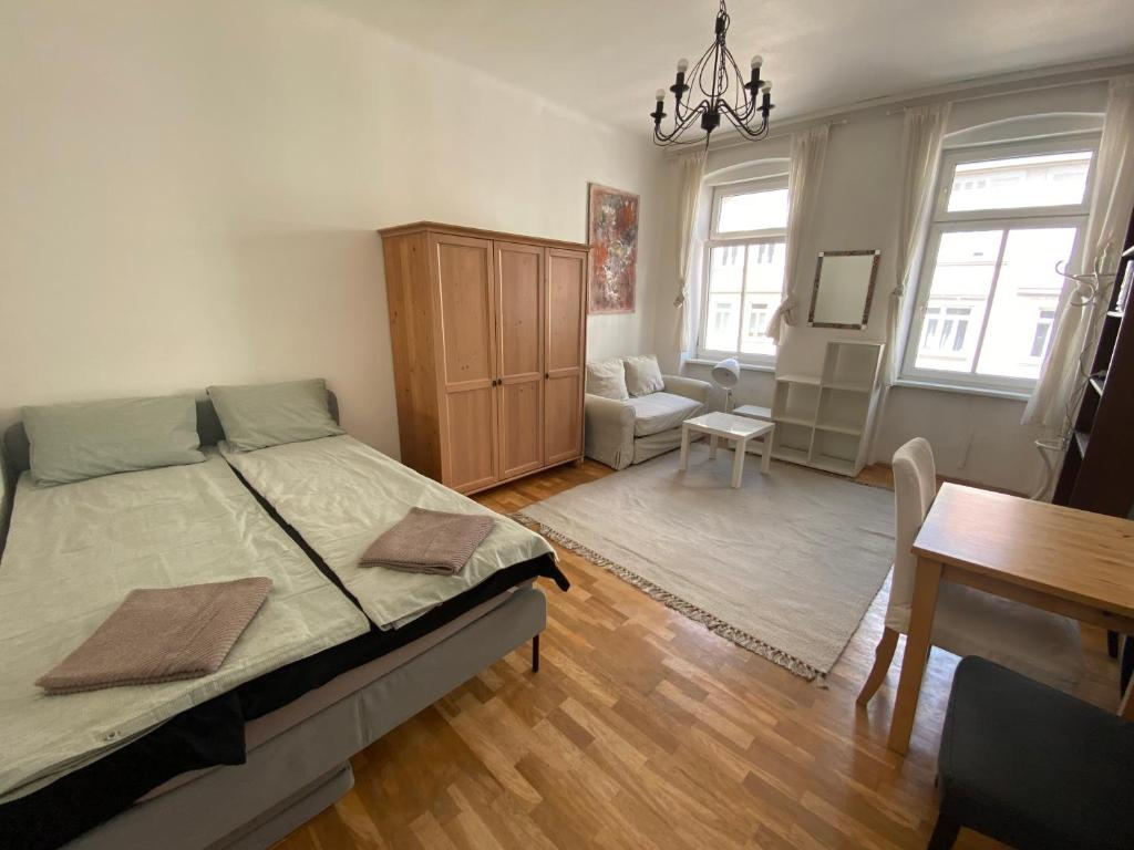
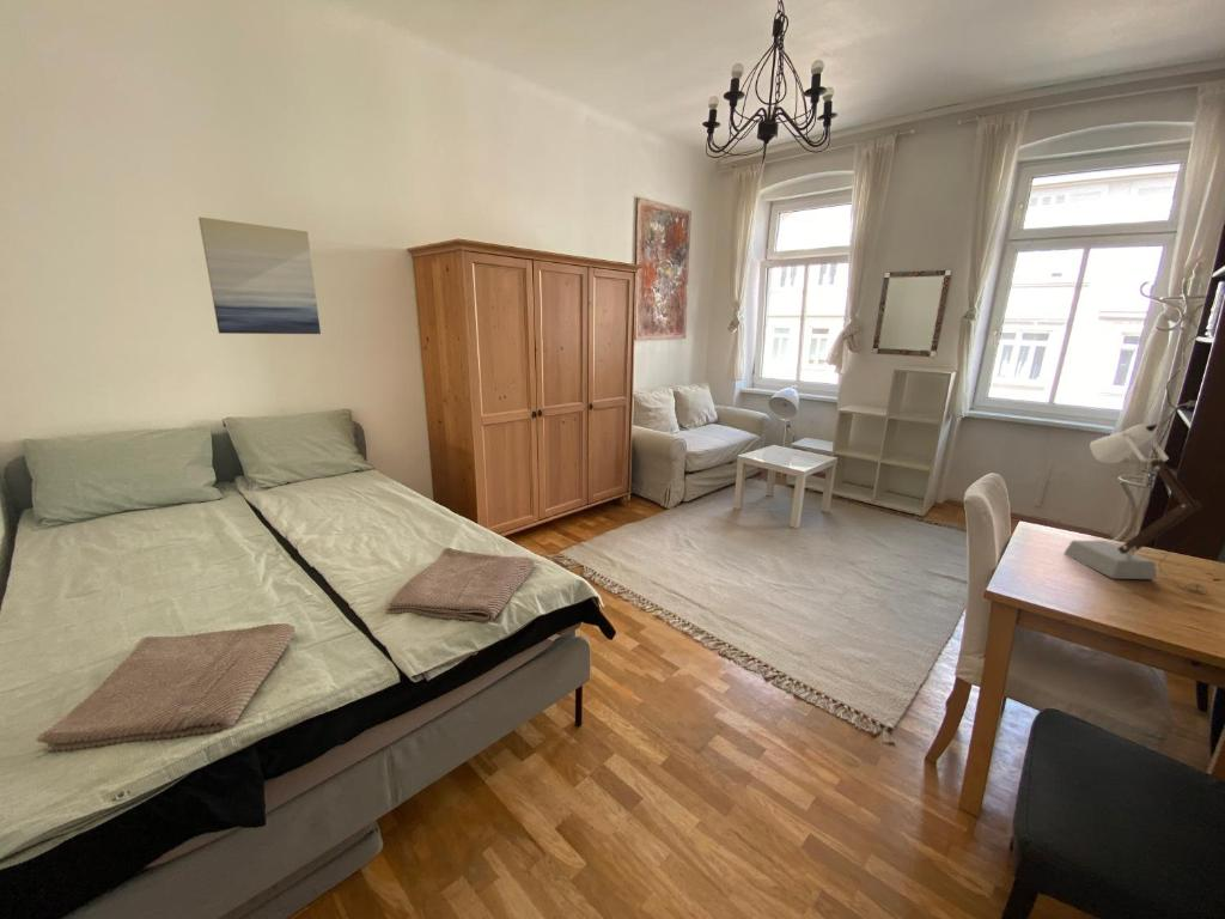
+ wall art (264, 280)
+ desk lamp (1159, 518)
